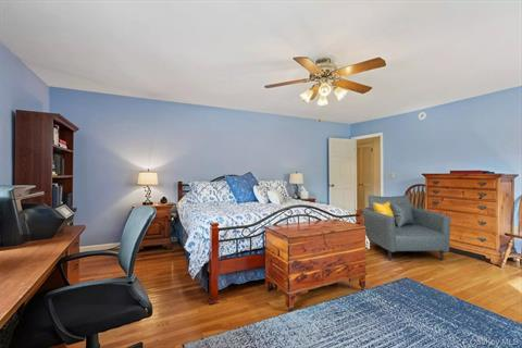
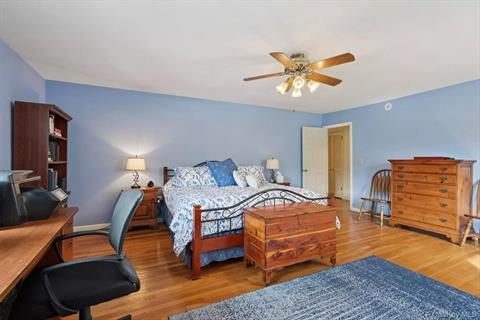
- armchair (400, 224)
